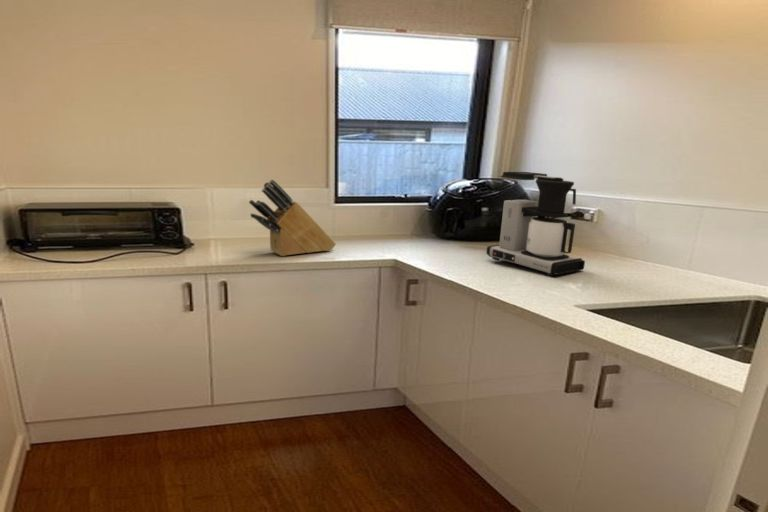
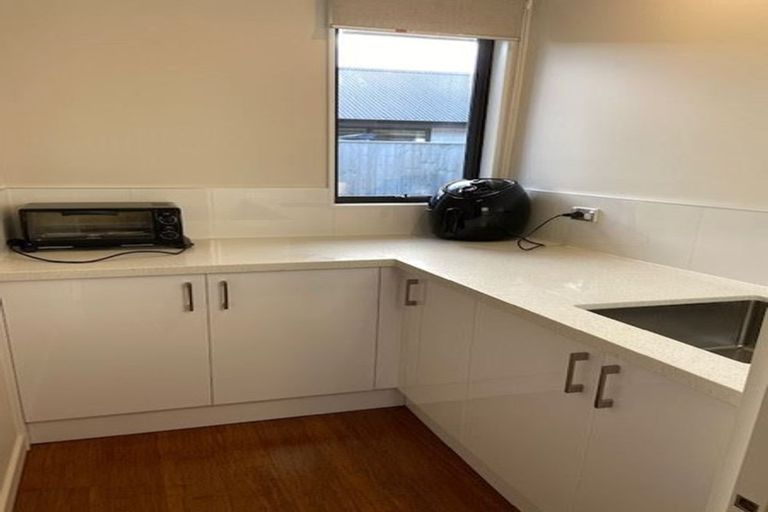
- coffee maker (538, 221)
- knife block (293, 216)
